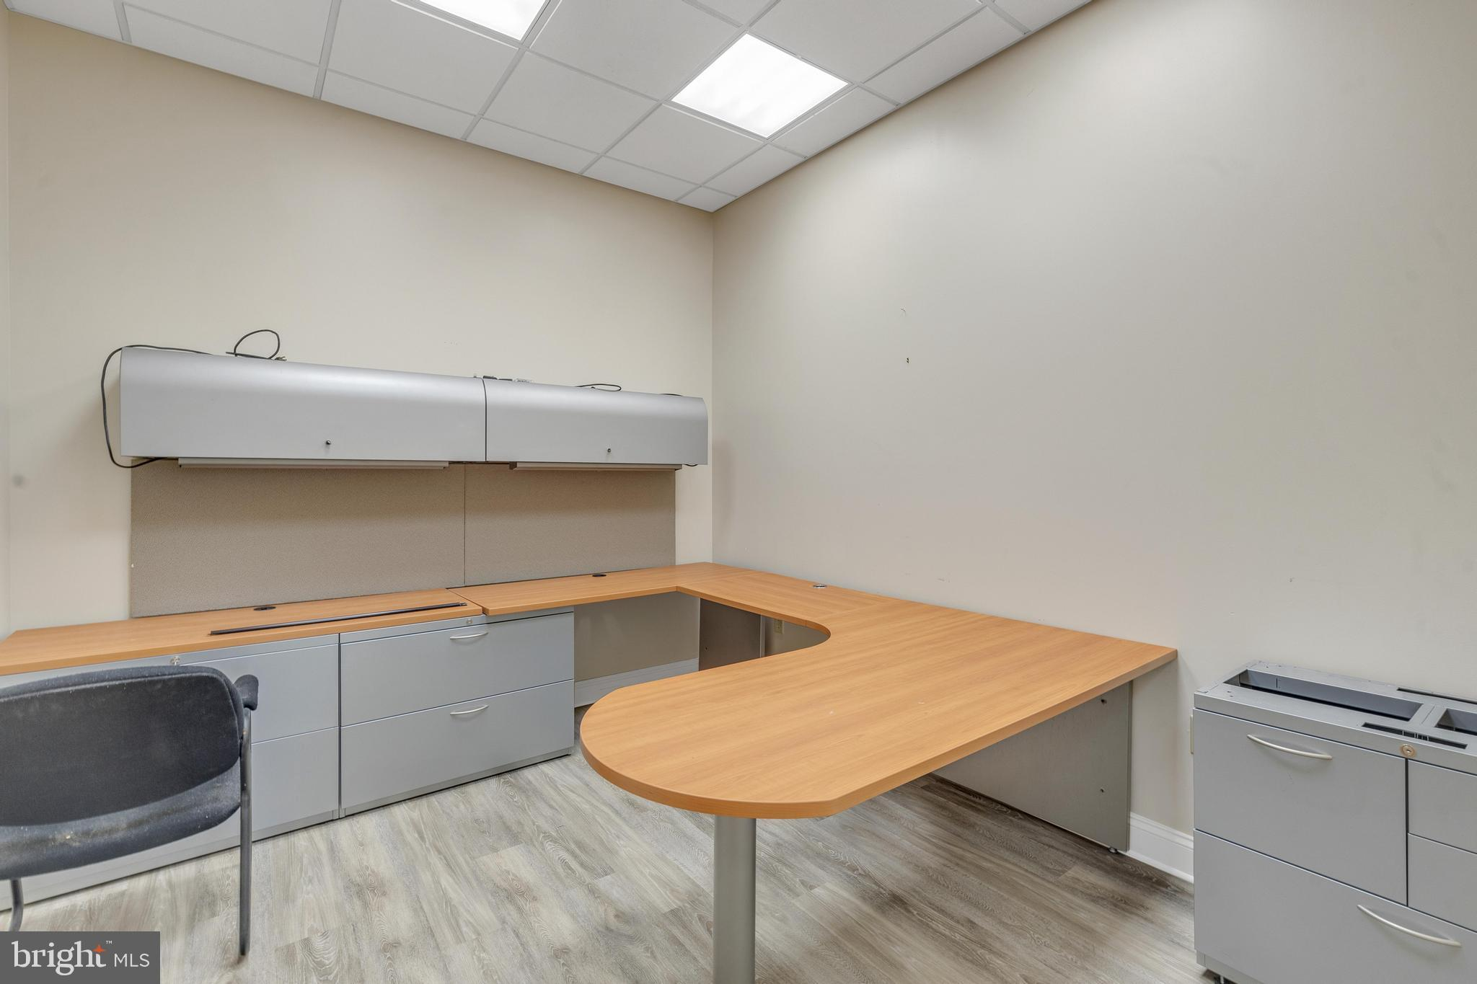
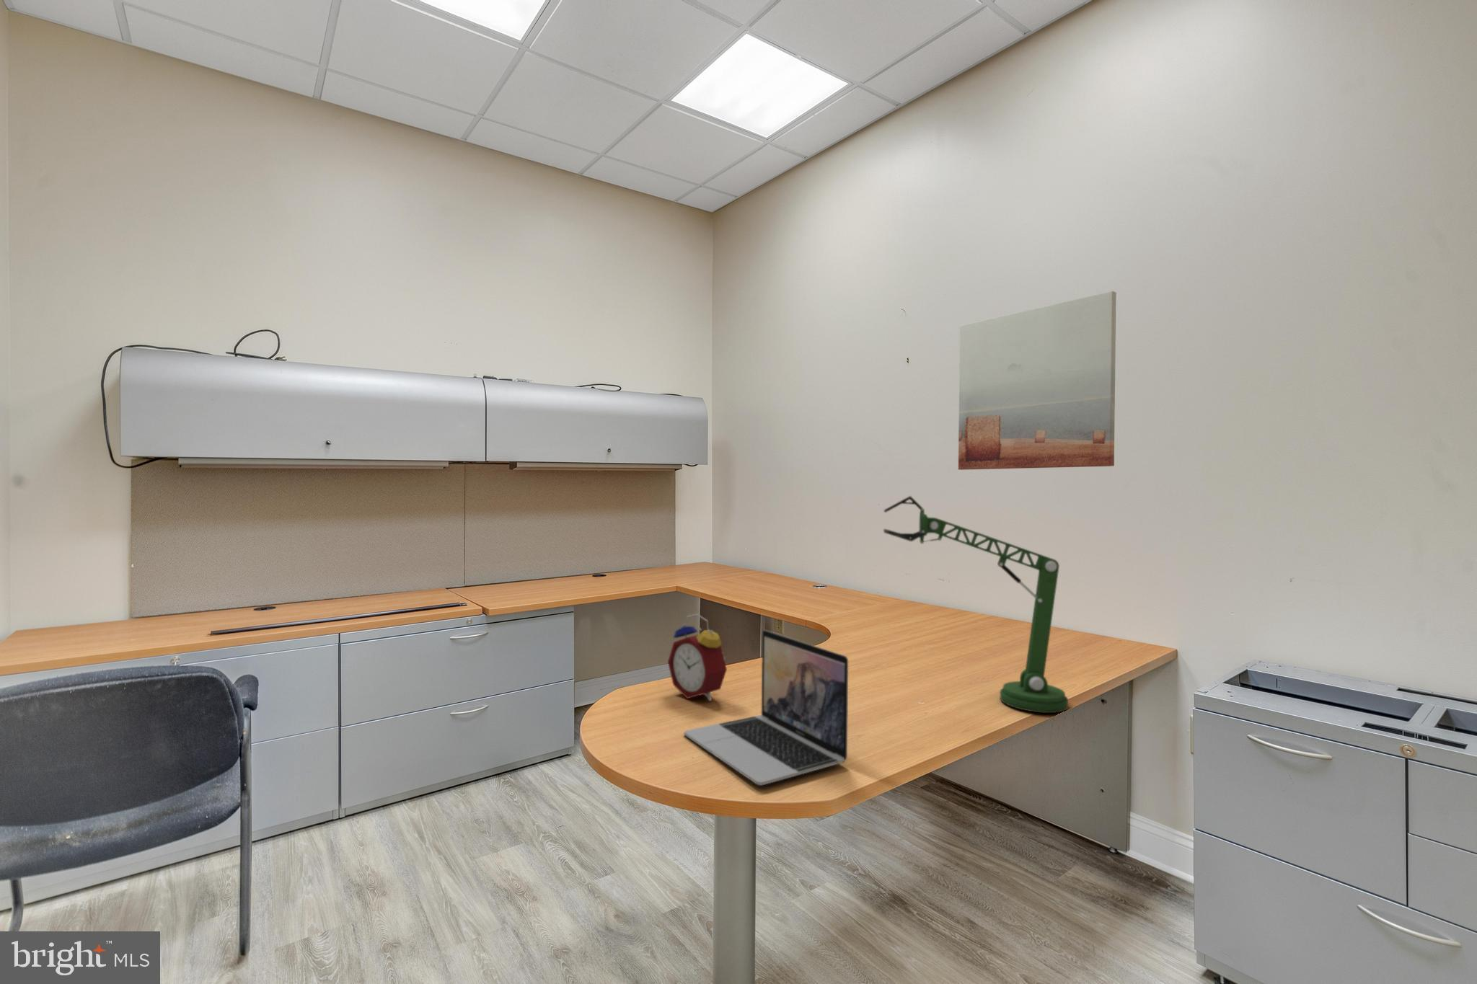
+ desk lamp (999, 567)
+ wall art (1030, 389)
+ laptop (762, 697)
+ alarm clock (701, 653)
